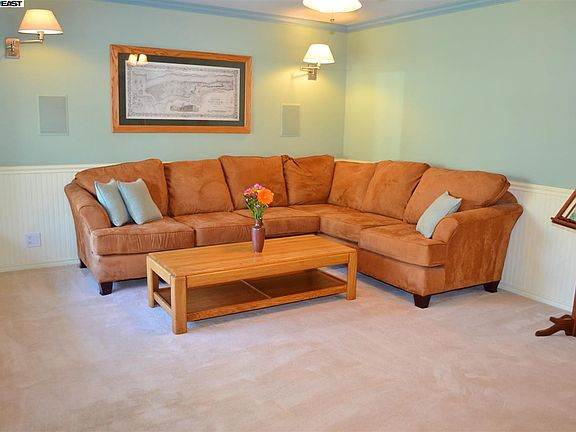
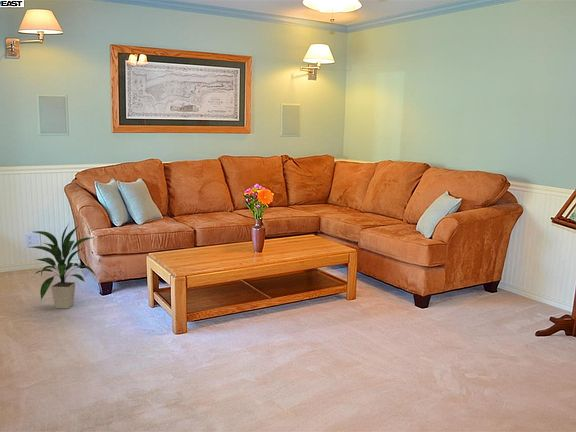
+ indoor plant (59, 265)
